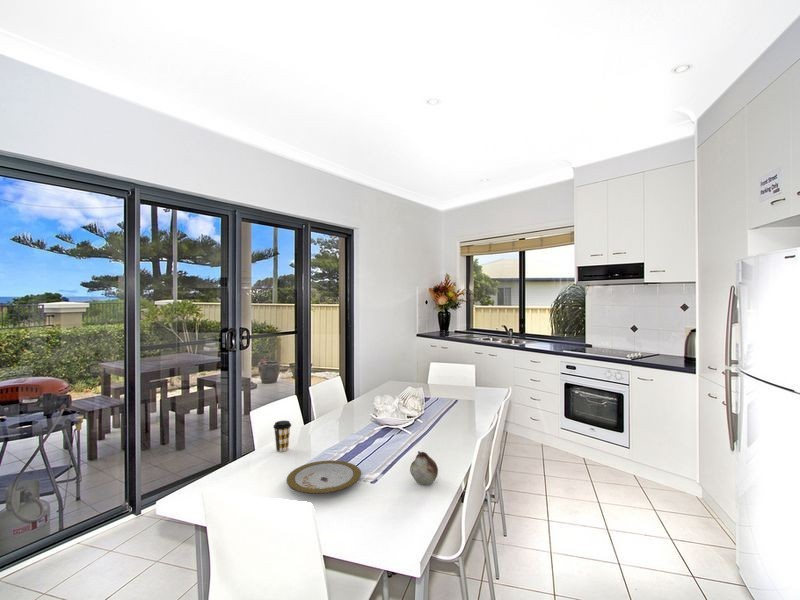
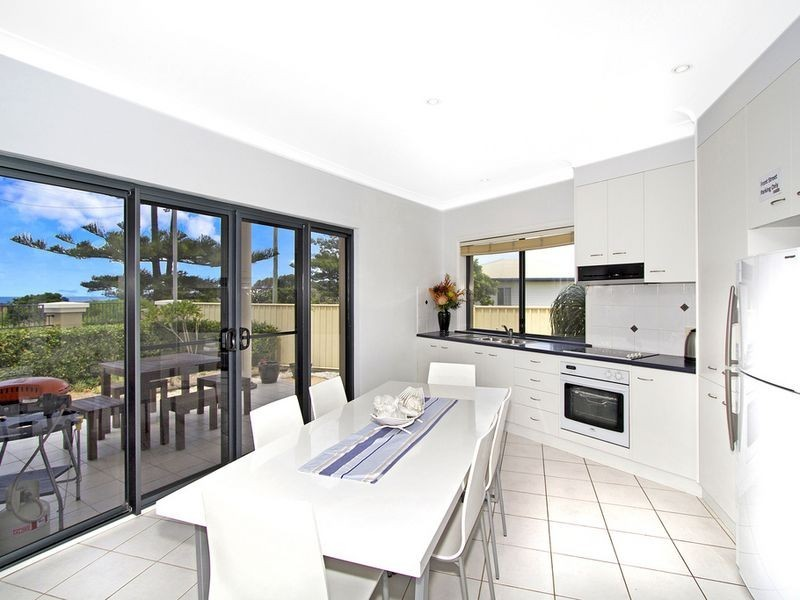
- fruit (424, 465)
- plate (324, 478)
- coffee cup (282, 436)
